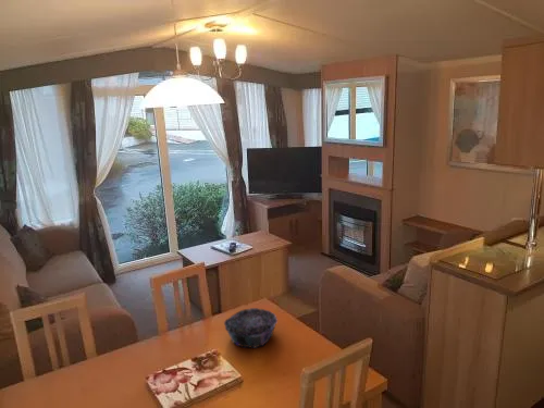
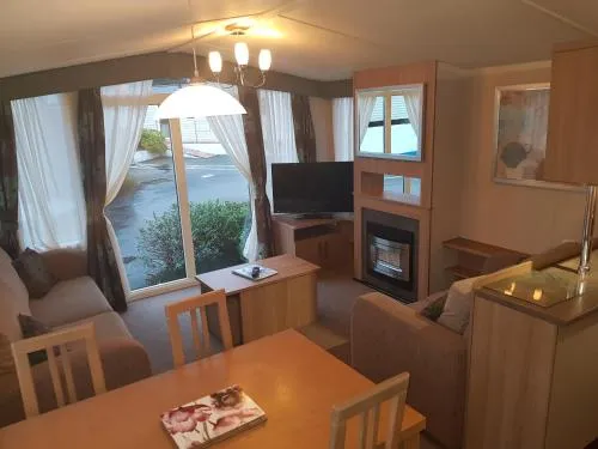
- decorative bowl (251, 329)
